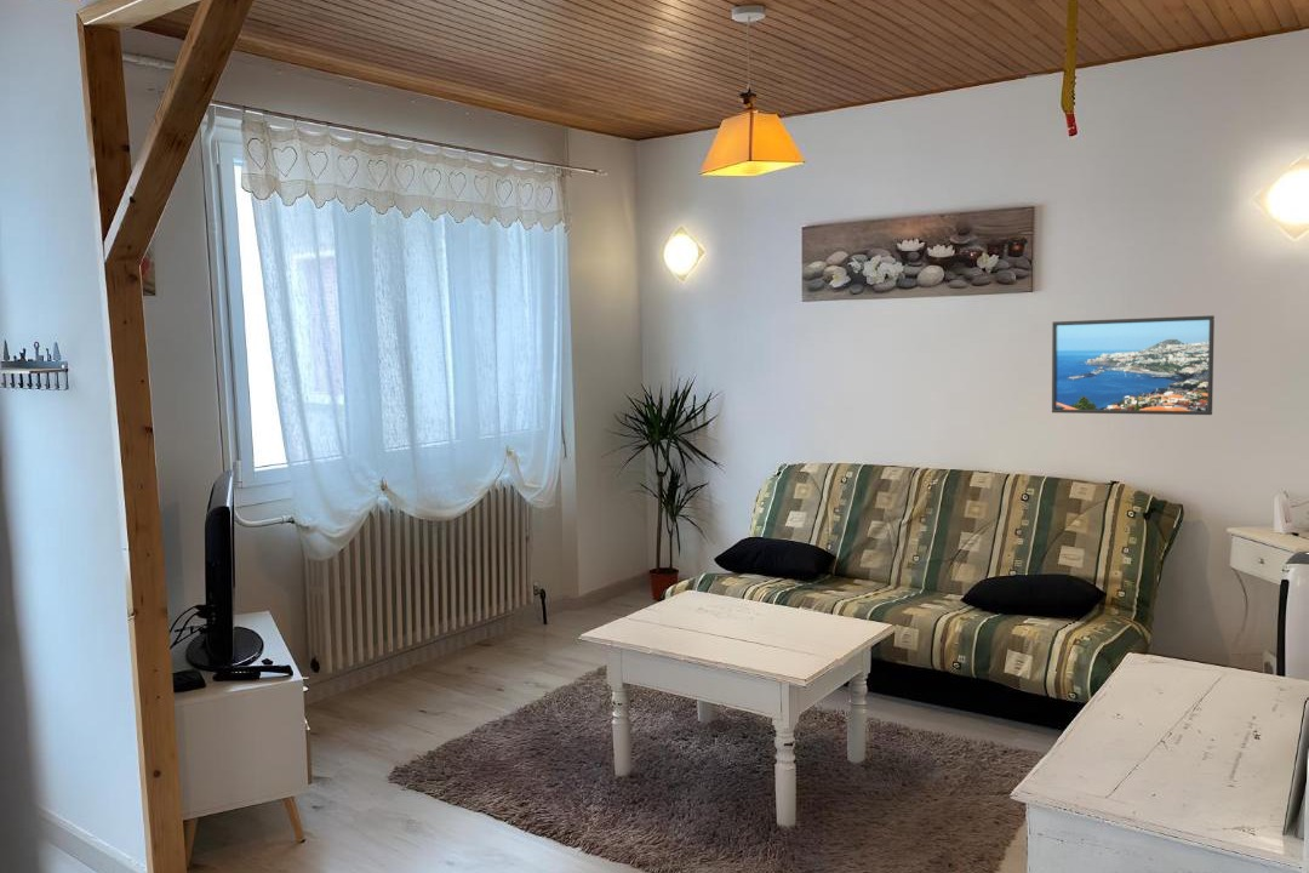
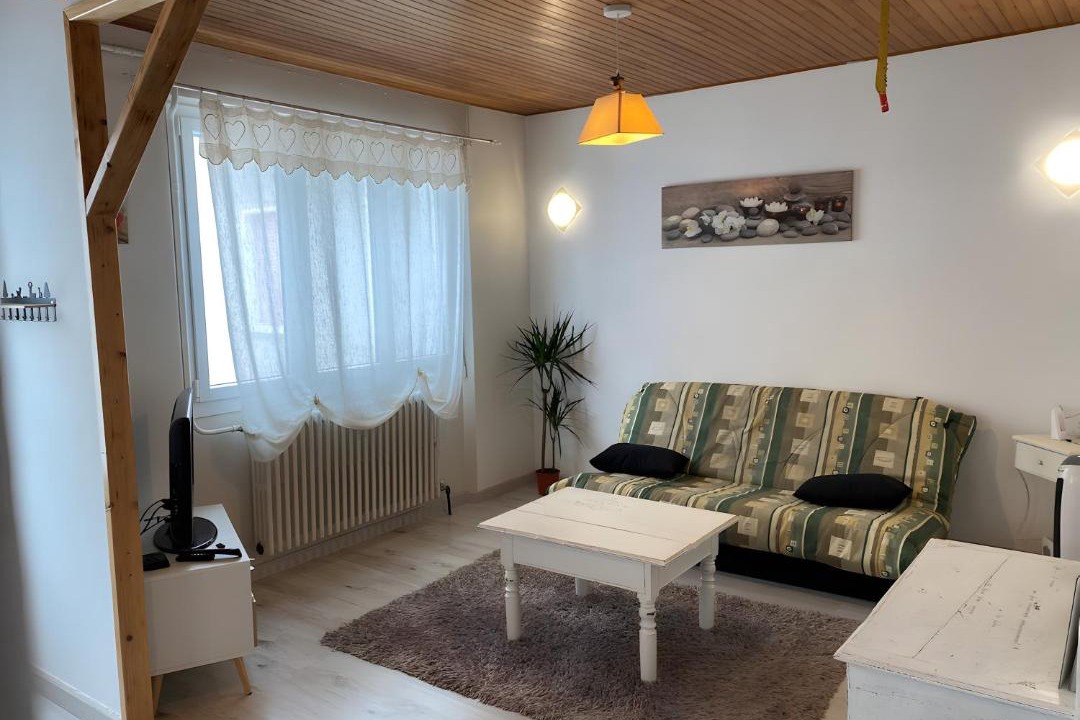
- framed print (1128, 366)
